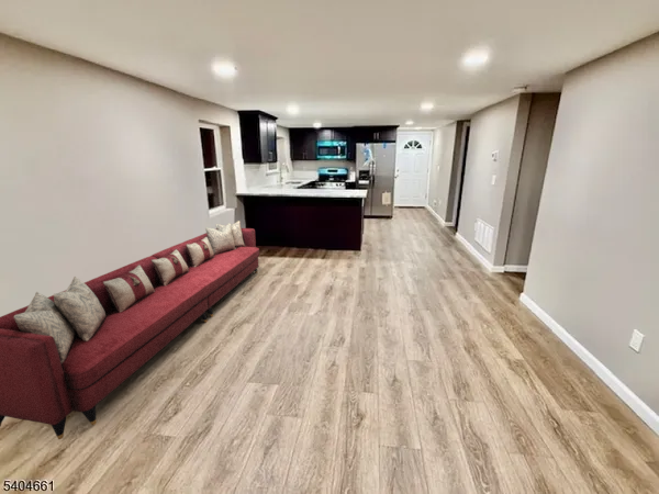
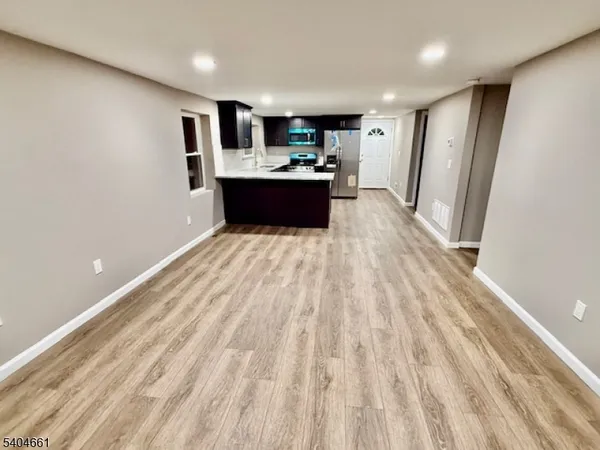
- sofa (180, 282)
